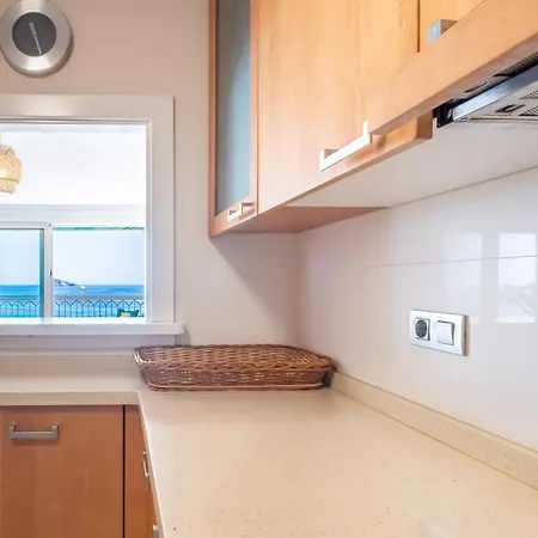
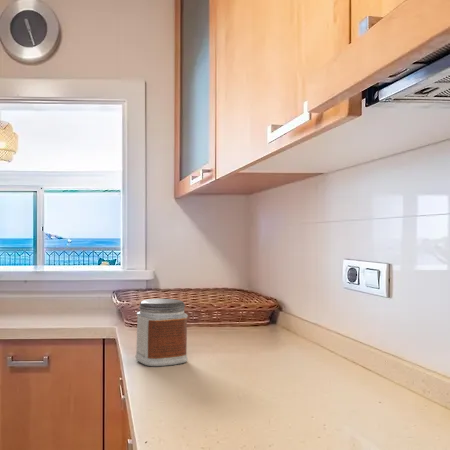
+ jar (161, 330)
